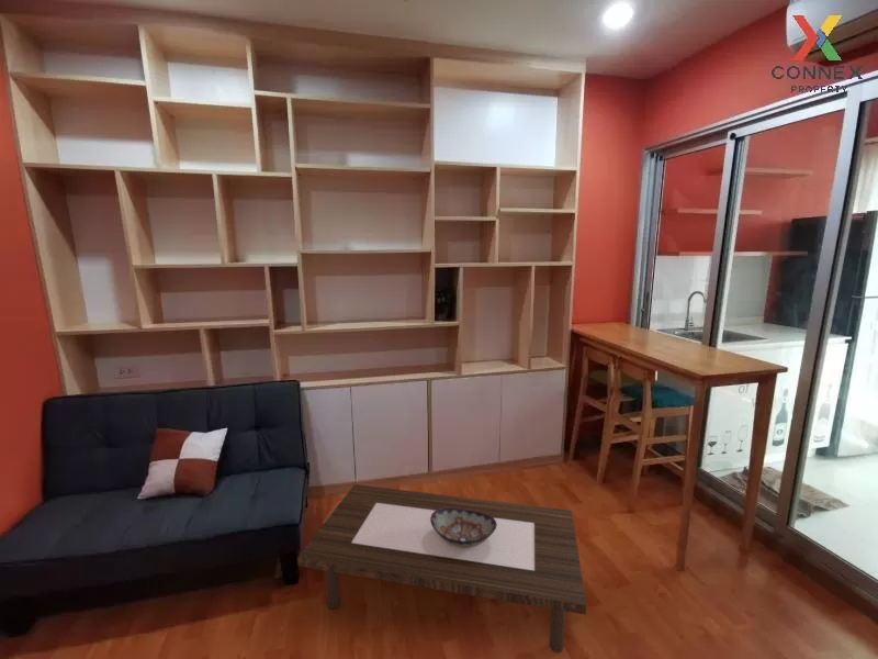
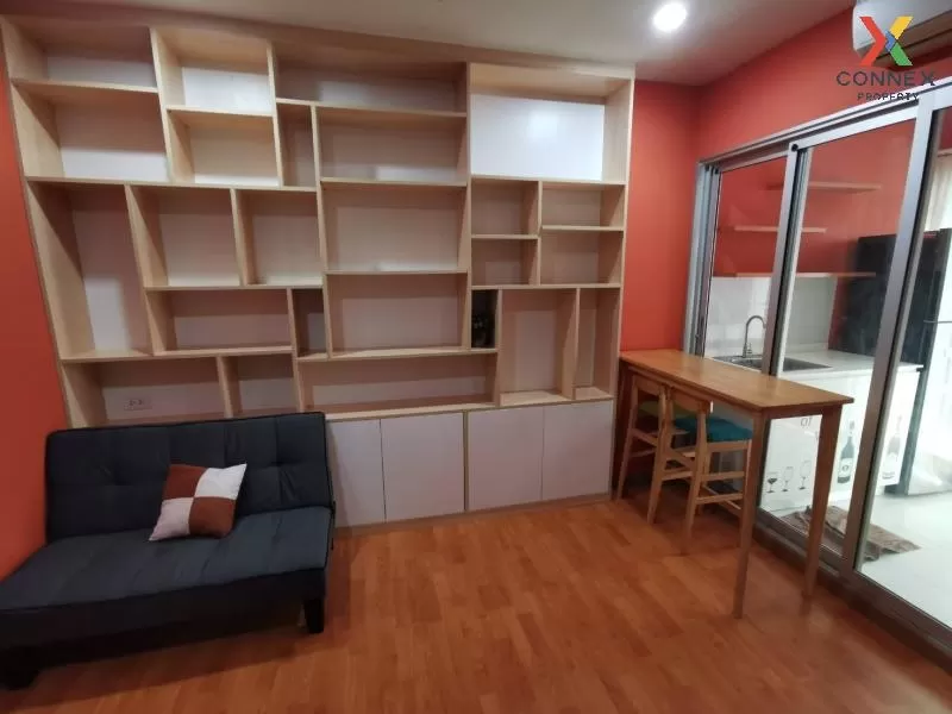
- decorative bowl (463, 528)
- coffee table (446, 561)
